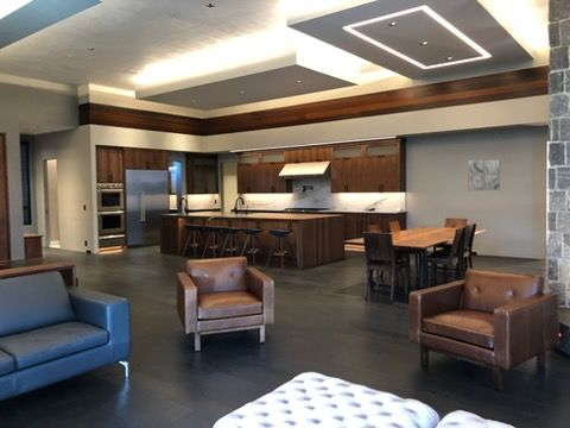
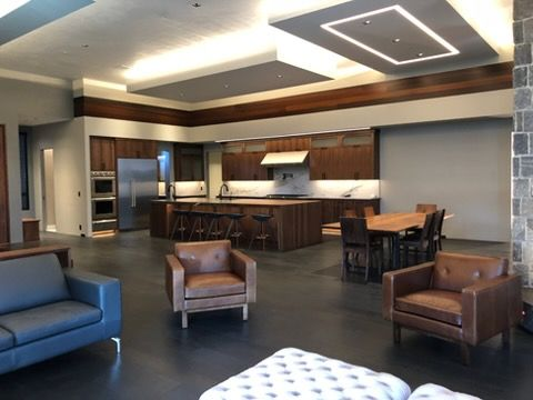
- wall art (482, 174)
